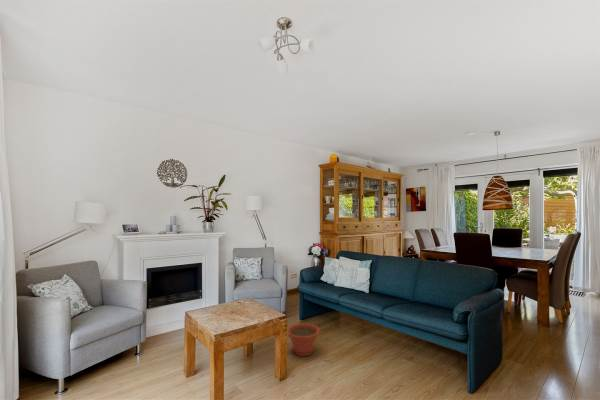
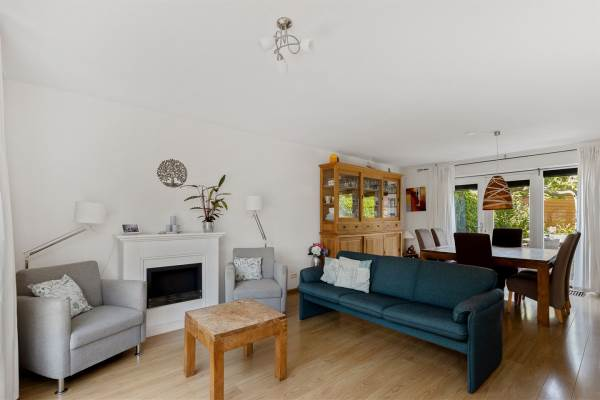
- plant pot (303, 340)
